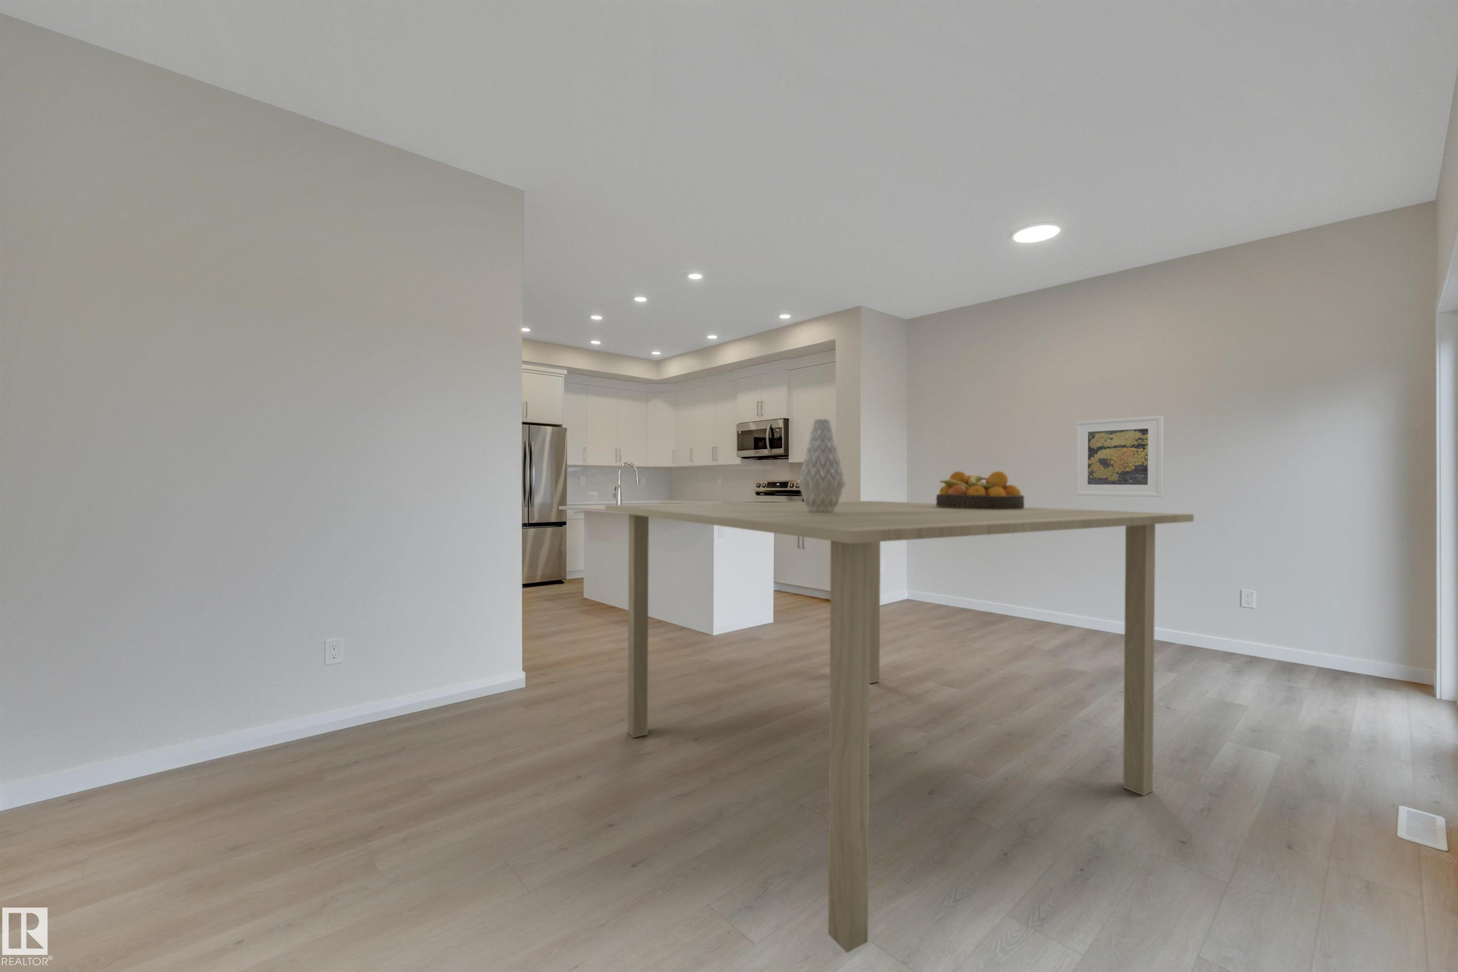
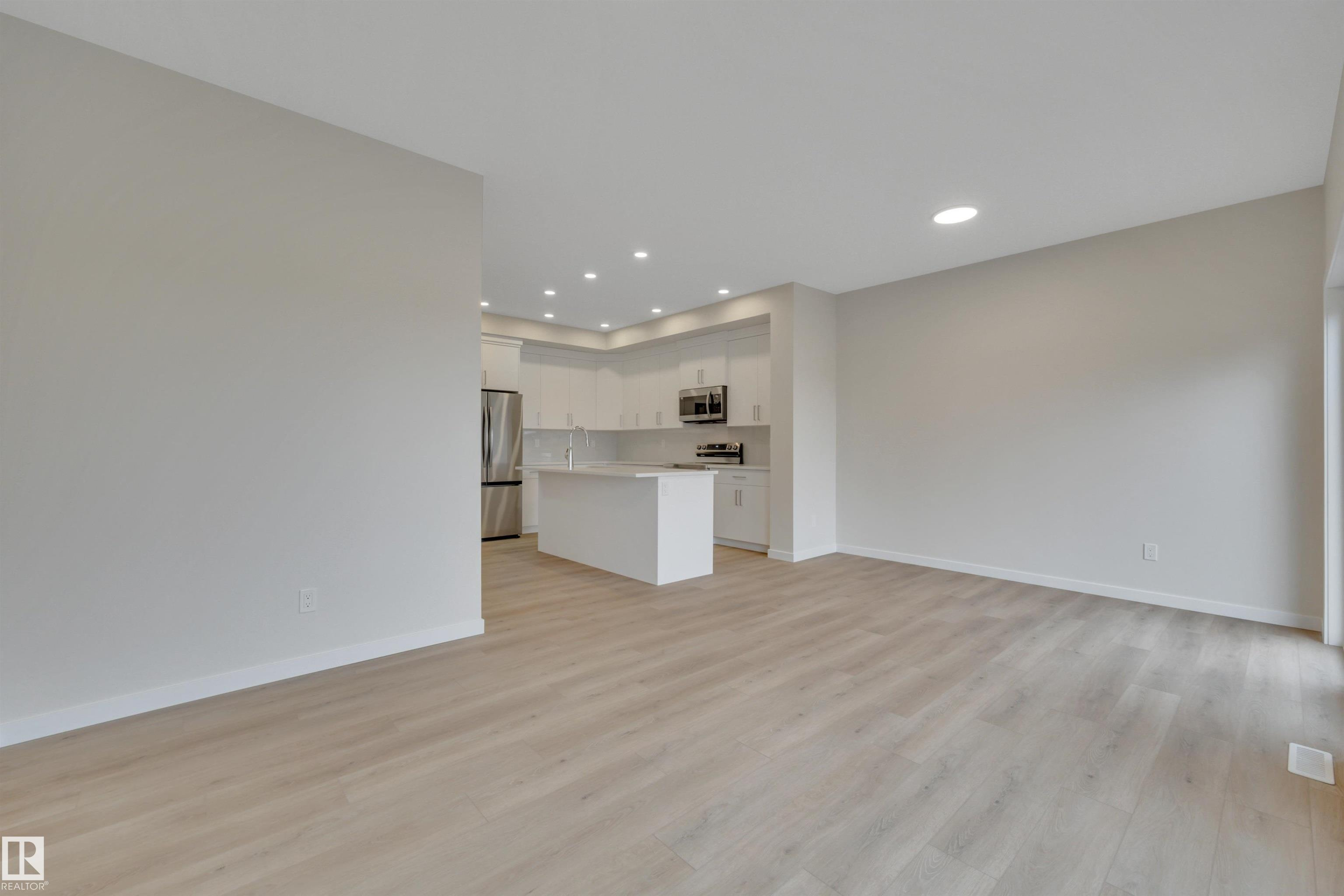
- fruit bowl (980, 489)
- dining table (864, 634)
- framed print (1116, 457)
- vase (821, 465)
